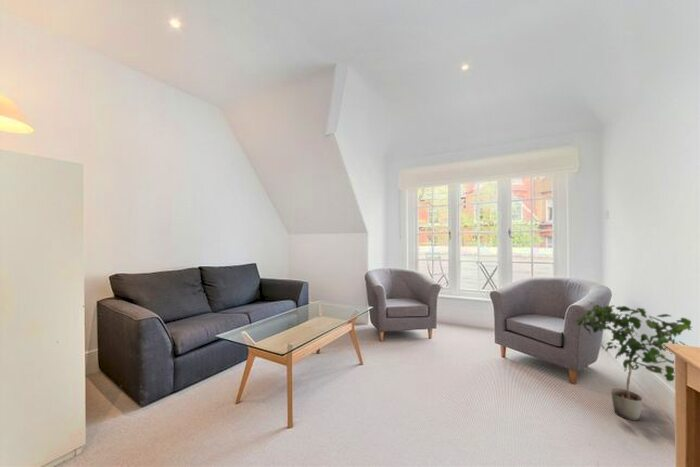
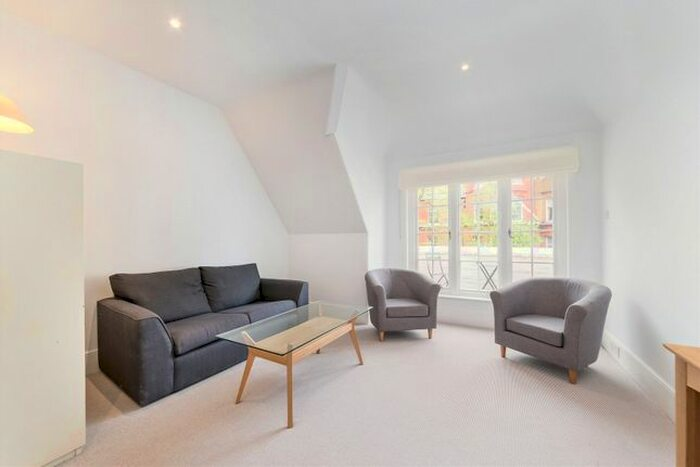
- potted plant (625, 359)
